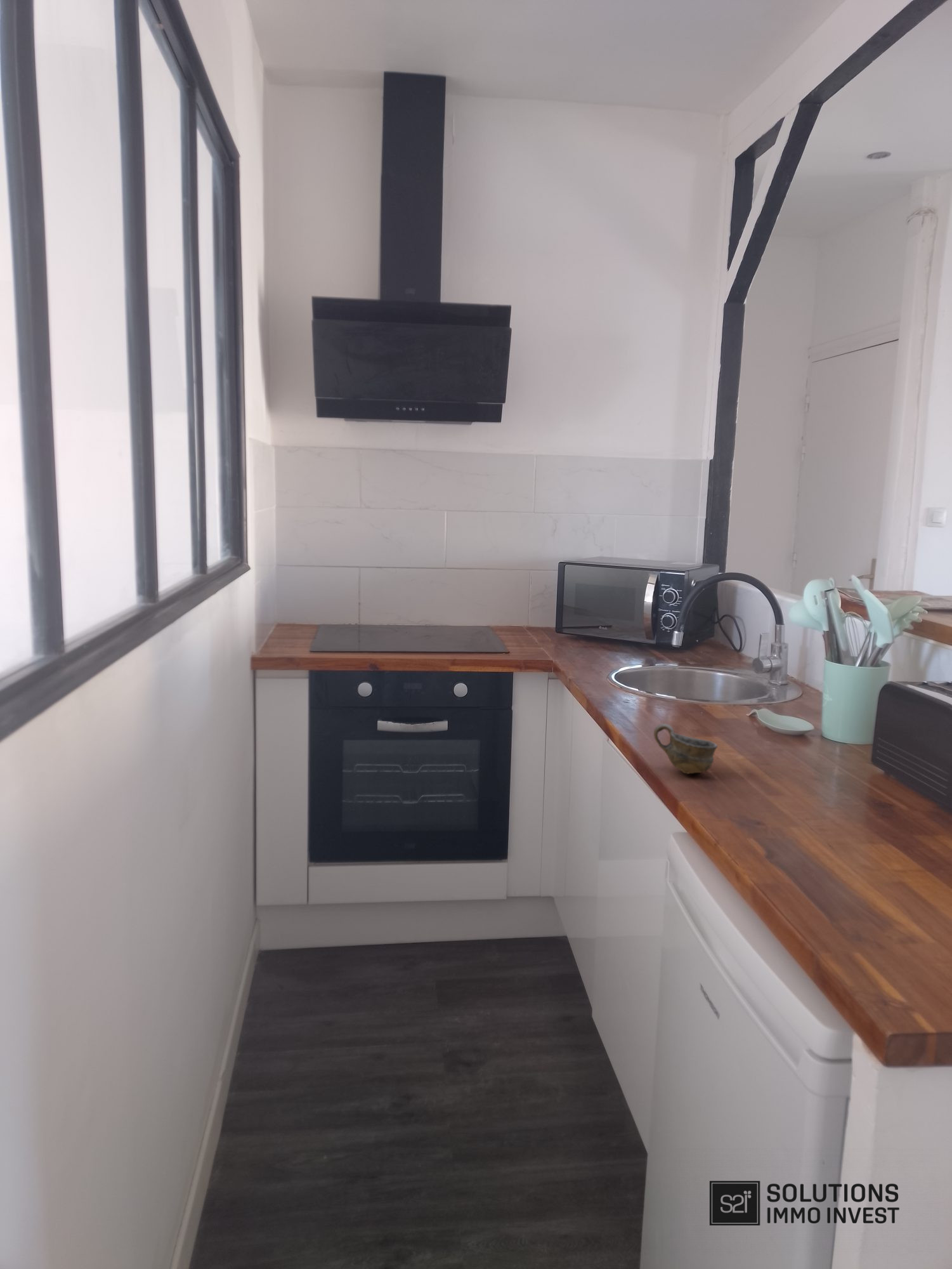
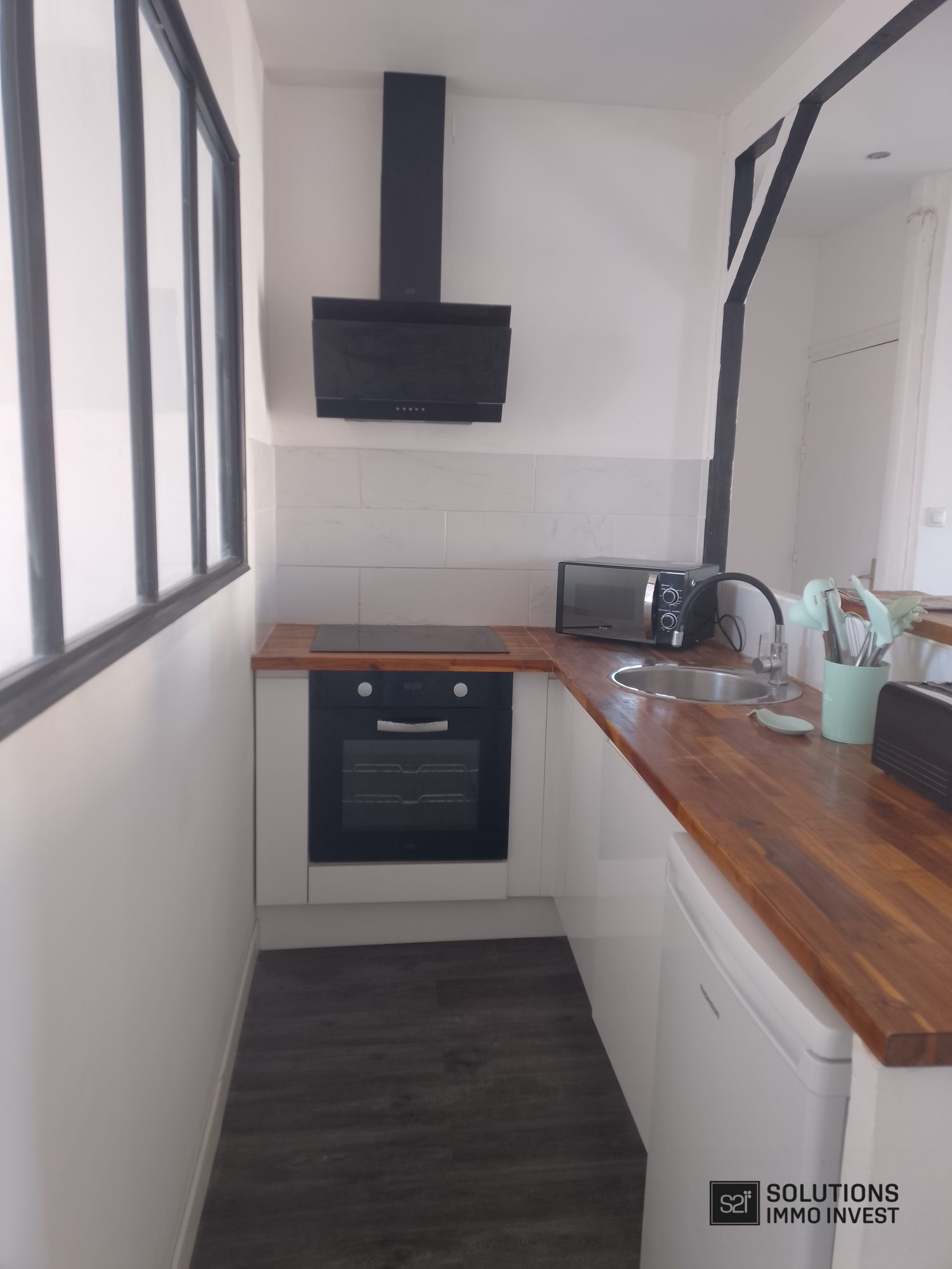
- cup (688, 748)
